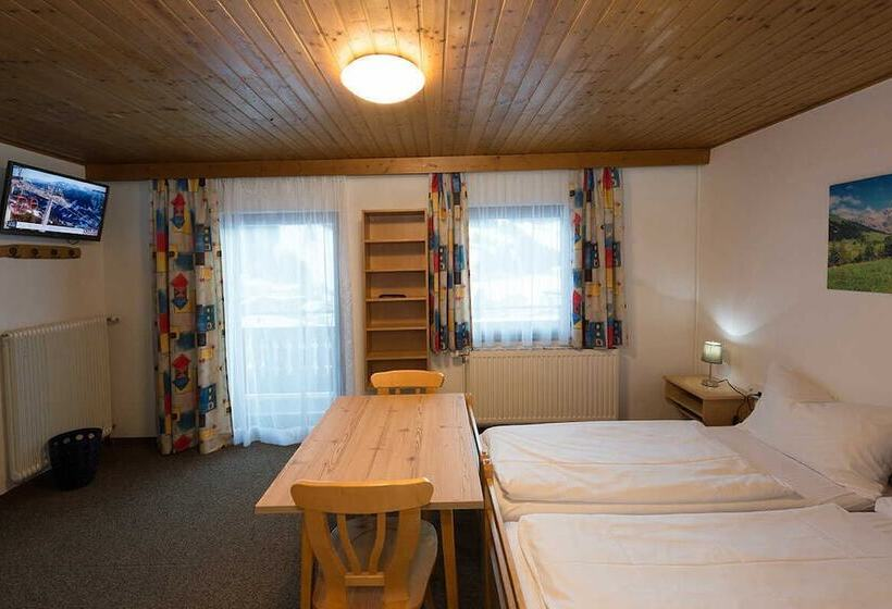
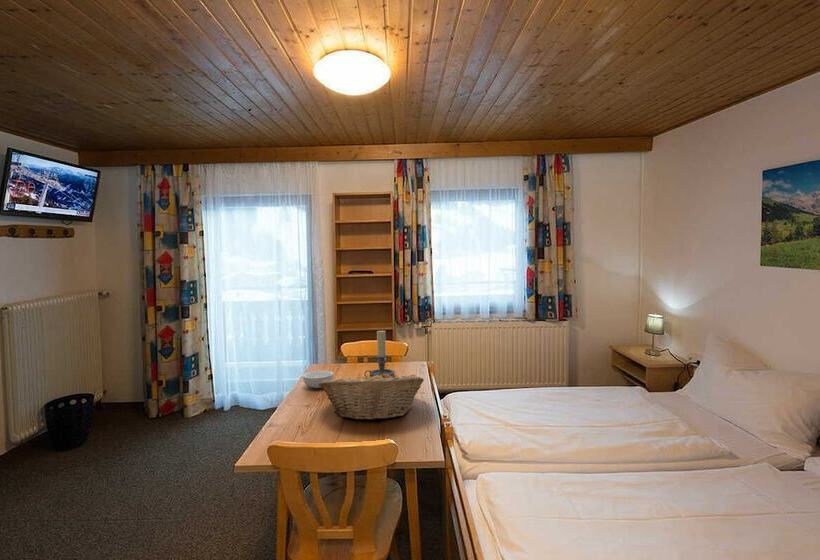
+ candle holder (379, 353)
+ fruit basket (372, 389)
+ cereal bowl (318, 379)
